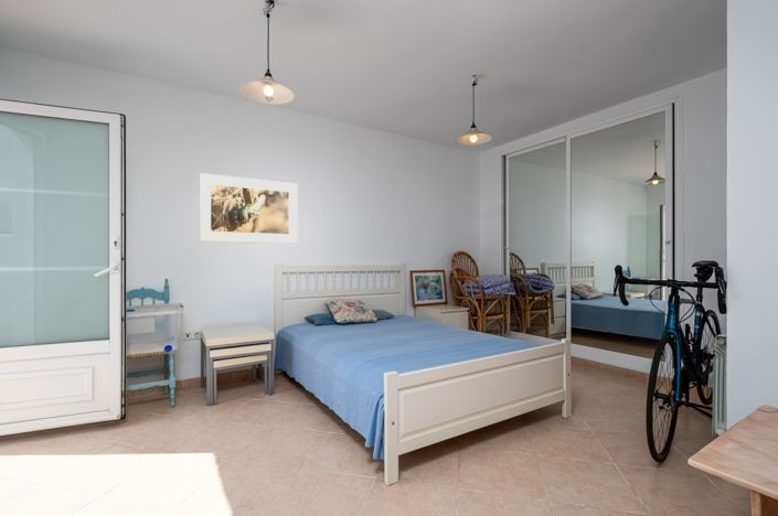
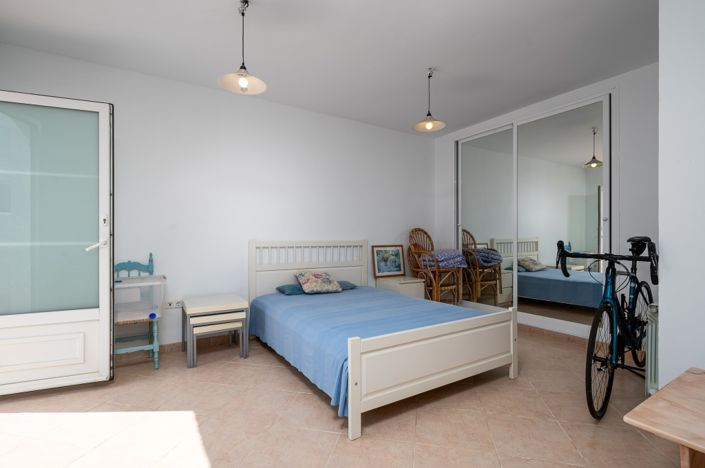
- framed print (252, 211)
